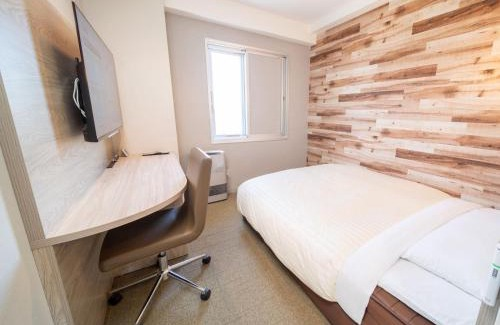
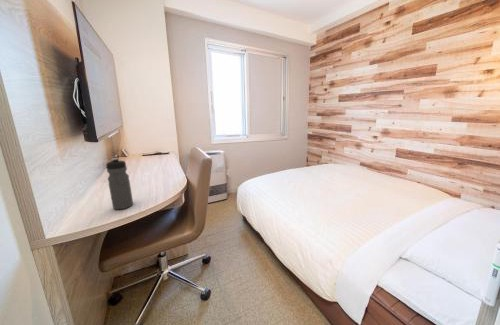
+ water bottle (119, 182)
